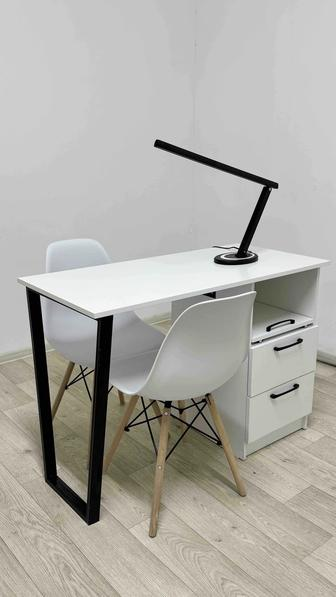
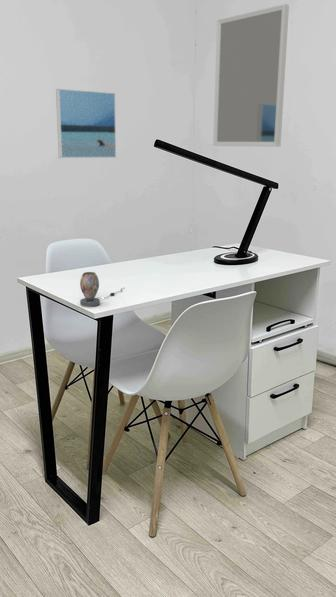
+ decorative vase (98, 282)
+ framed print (87, 125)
+ home mirror (248, 81)
